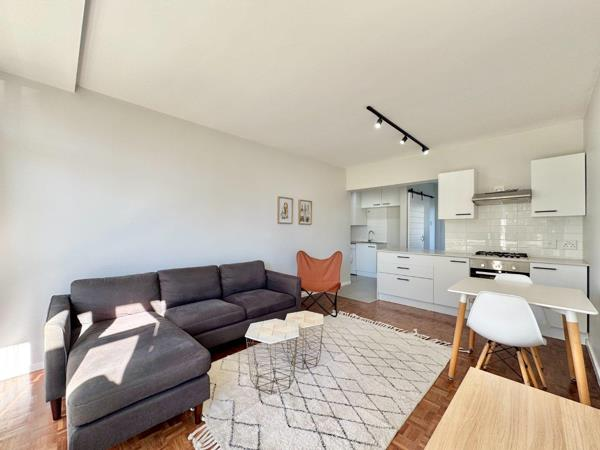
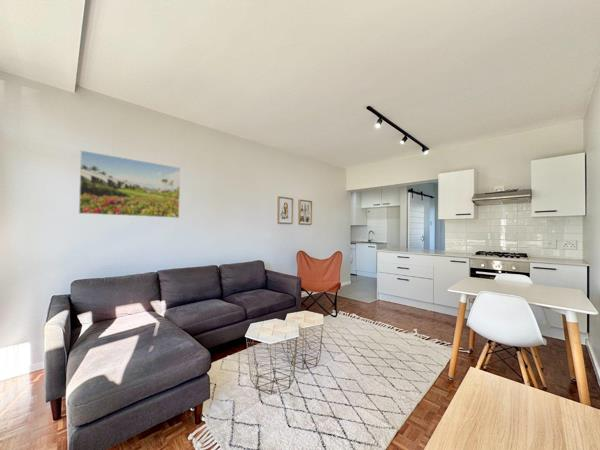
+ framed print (135, 188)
